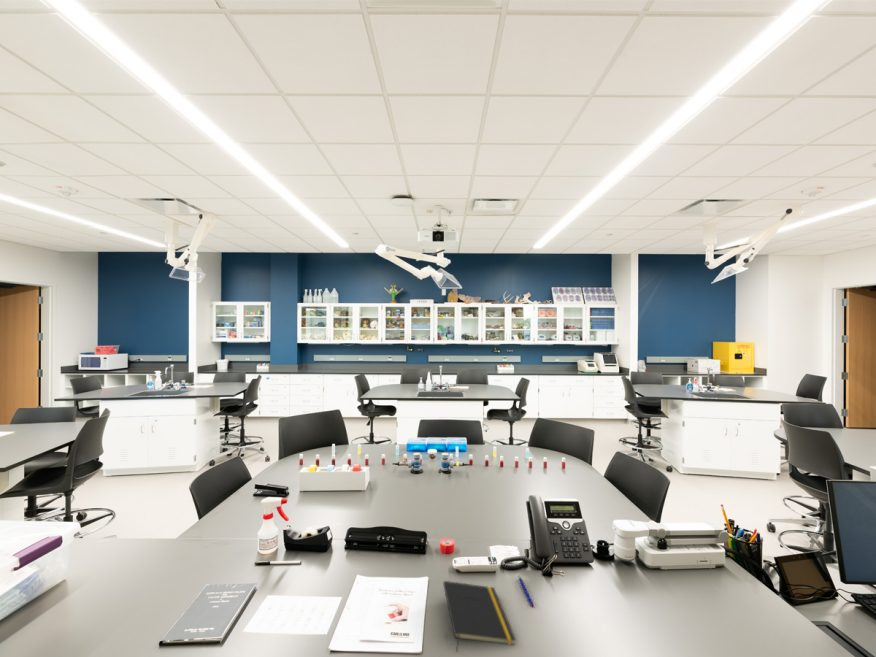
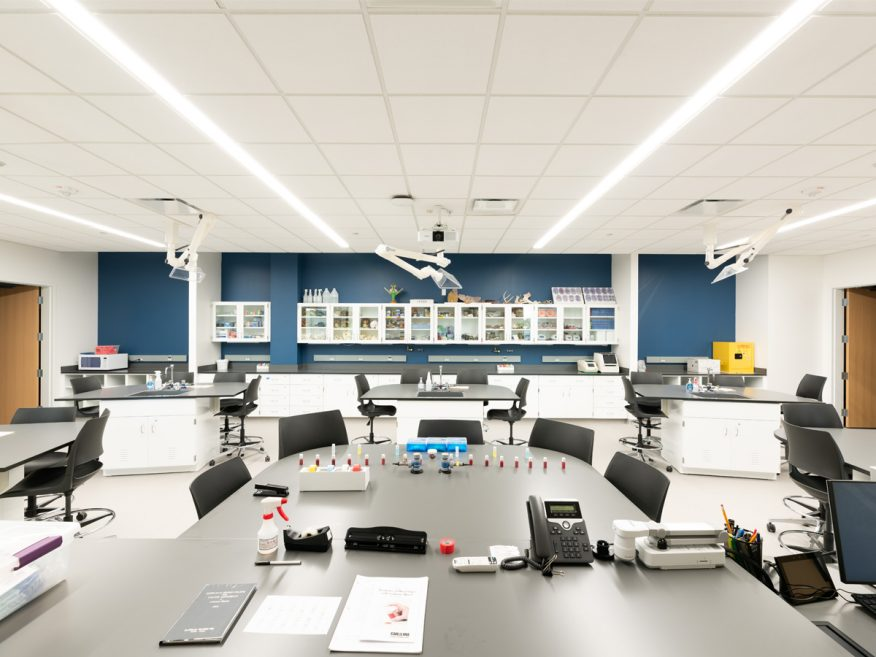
- pen (525, 590)
- notepad (476, 610)
